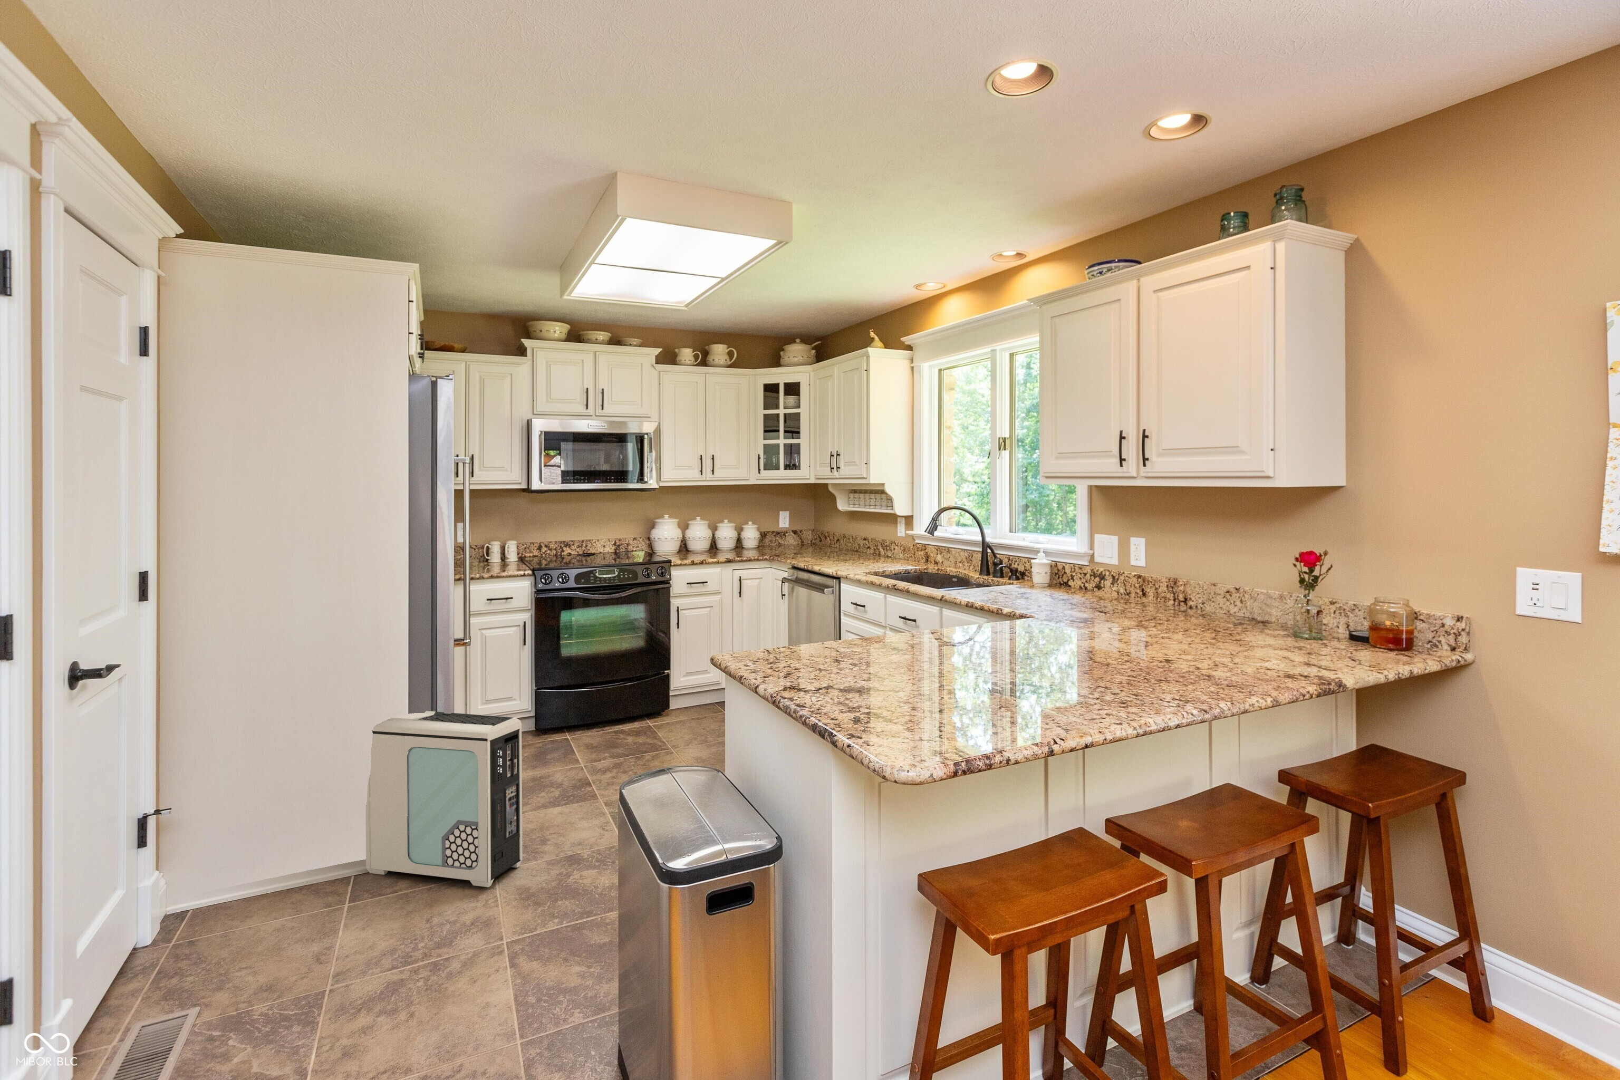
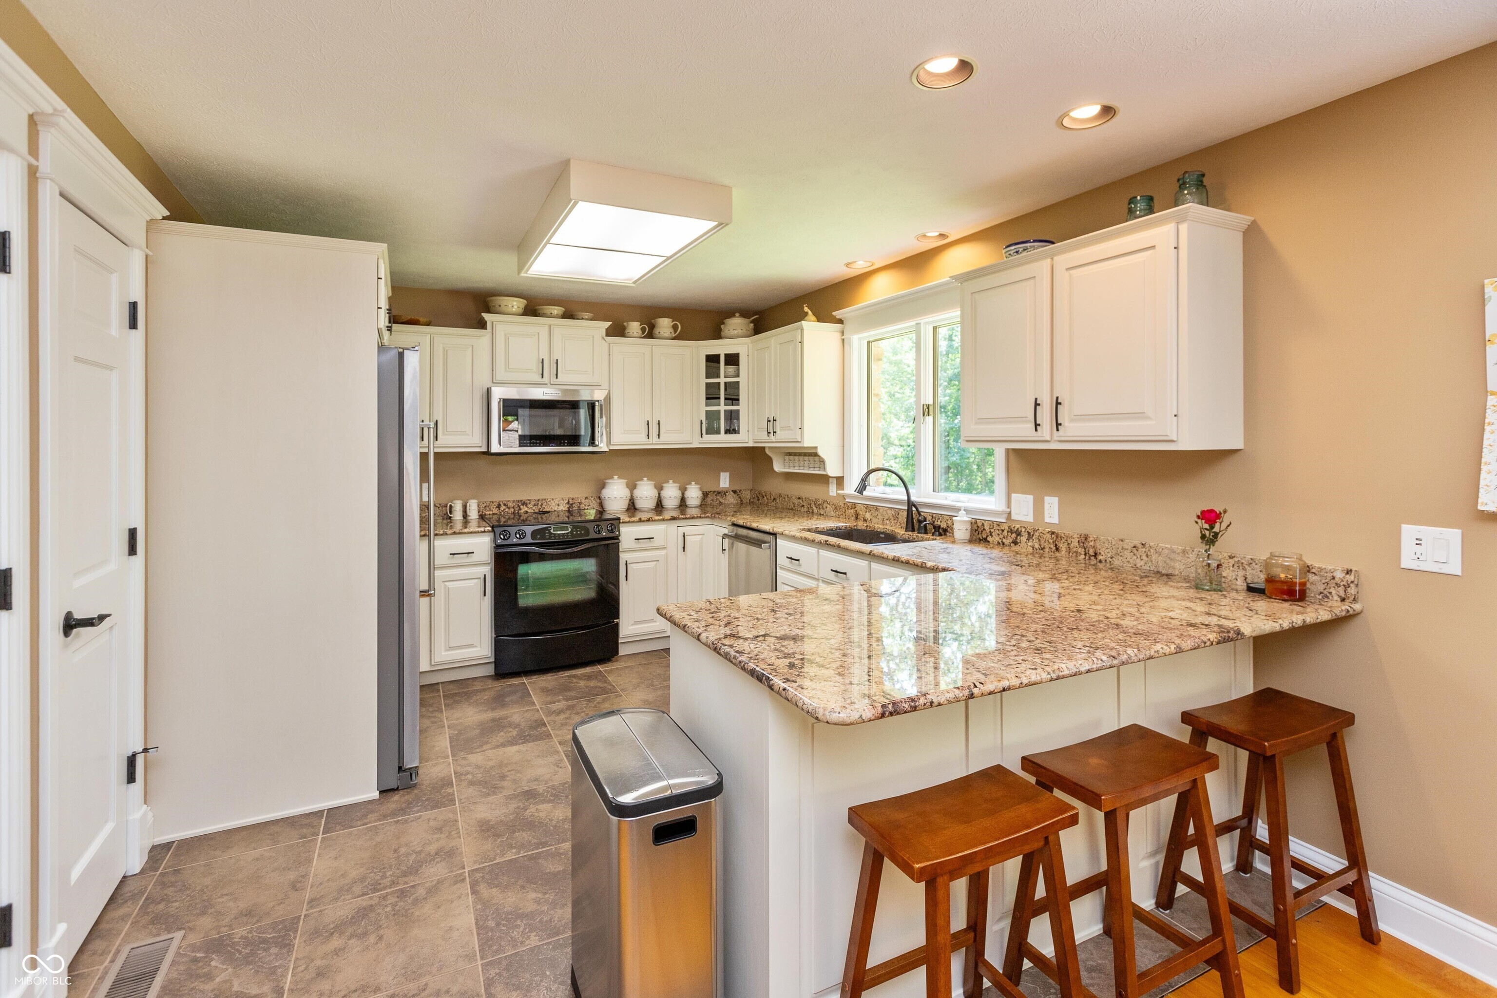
- air purifier (445, 792)
